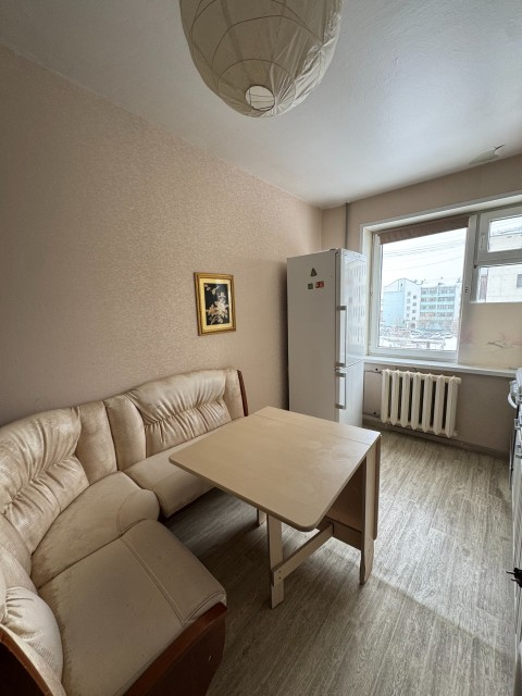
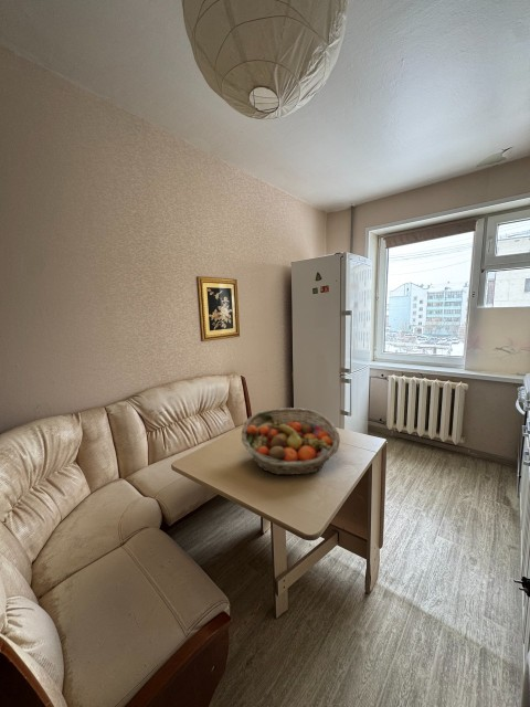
+ fruit basket (289, 439)
